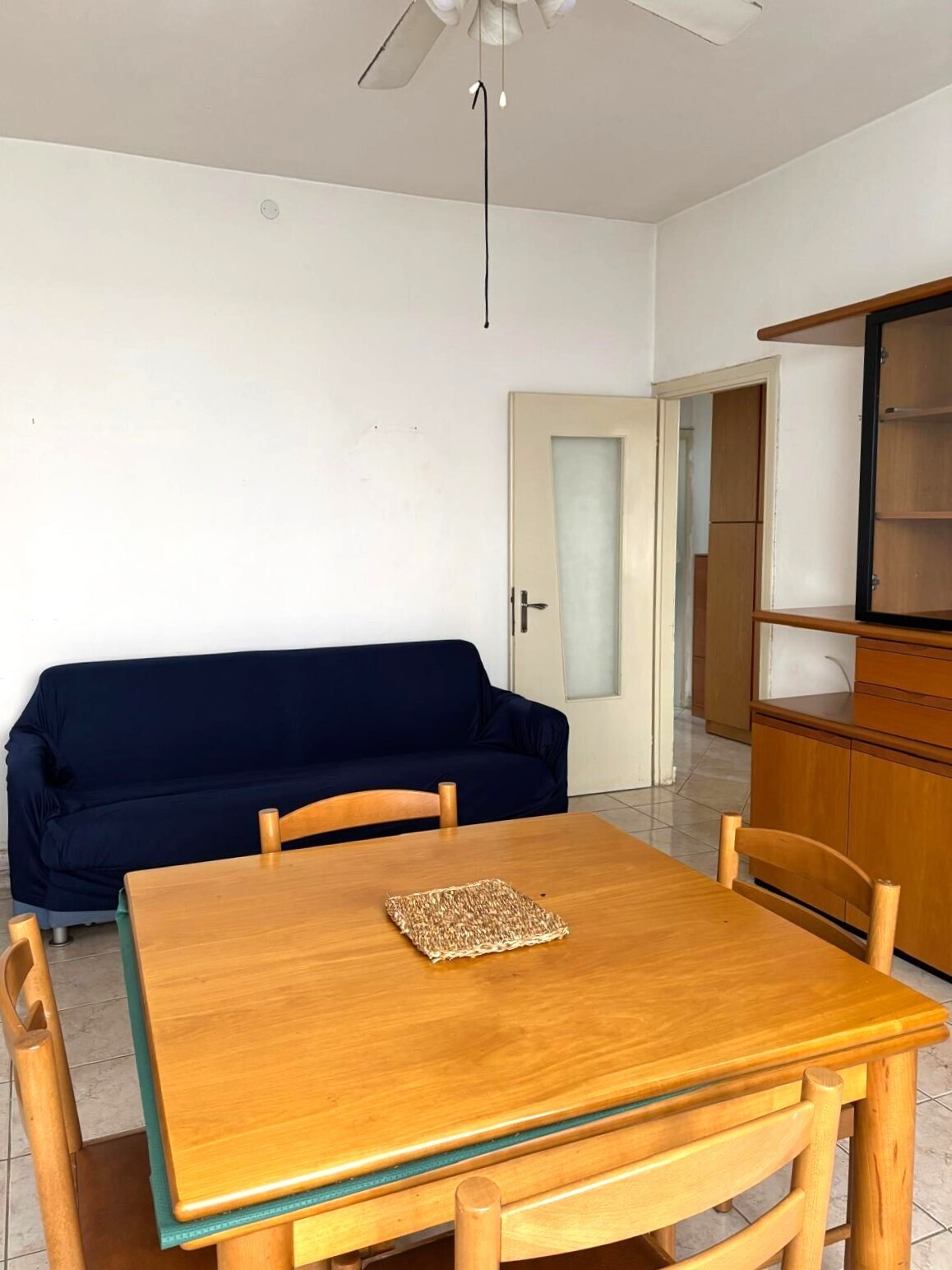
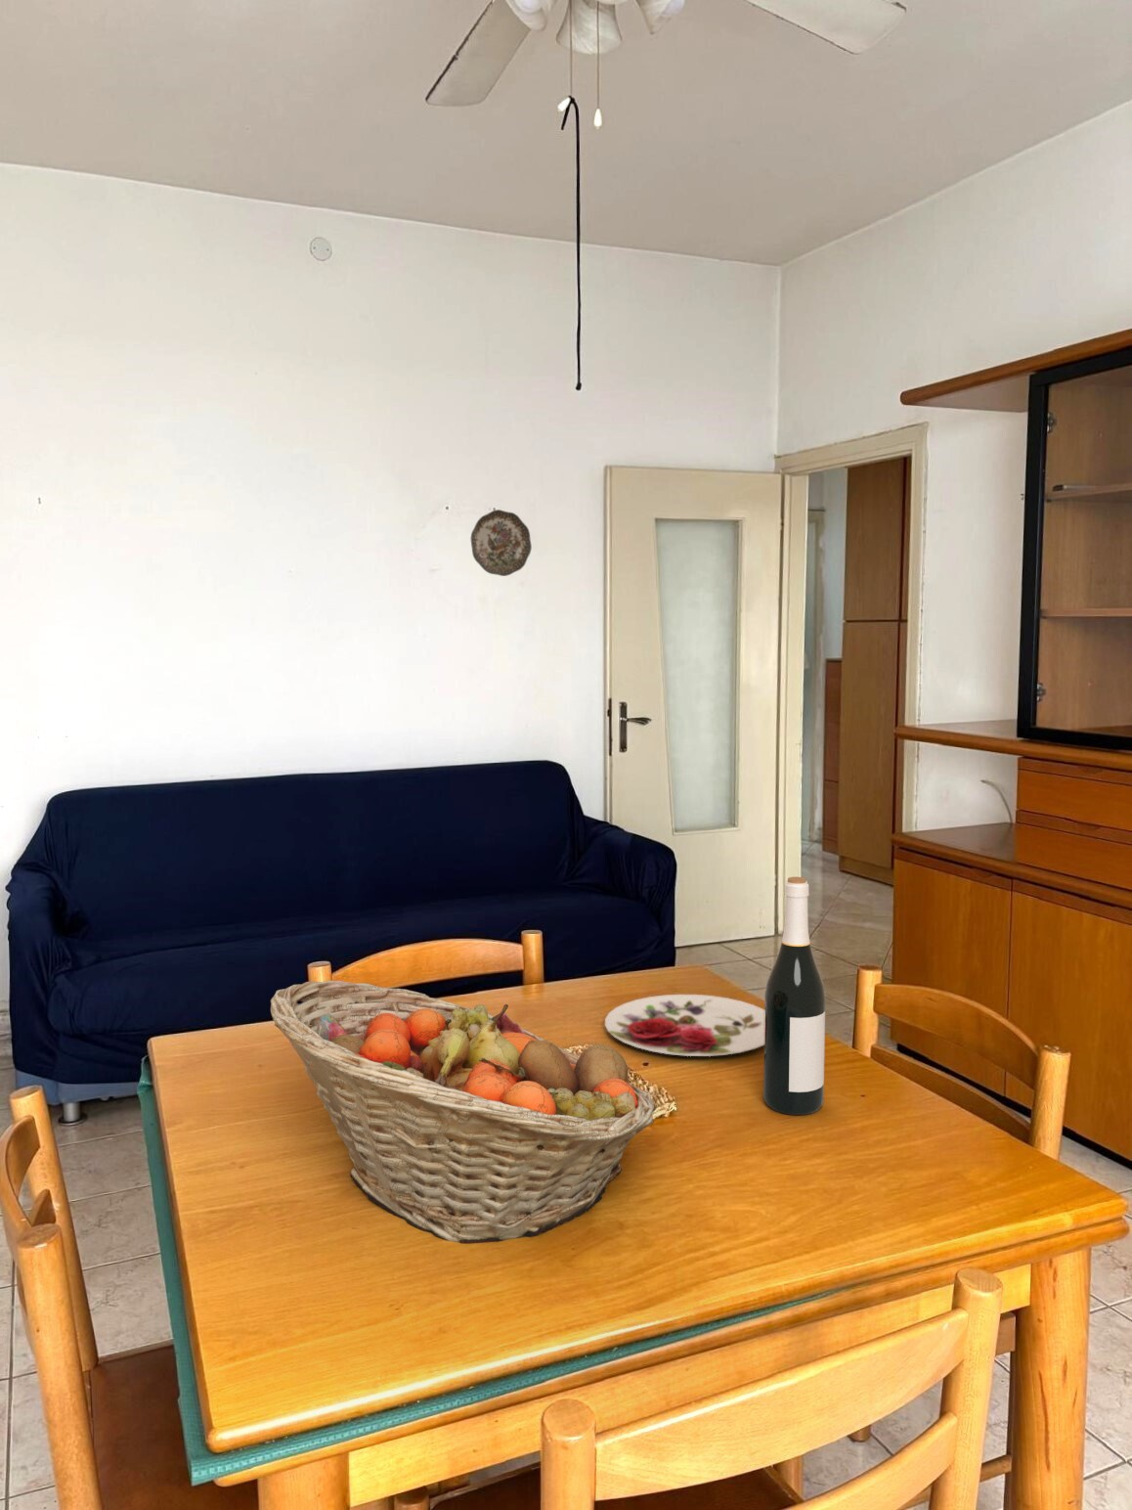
+ decorative plate (499, 543)
+ wine bottle (794, 992)
+ fruit basket (459, 1083)
+ plate (691, 1021)
